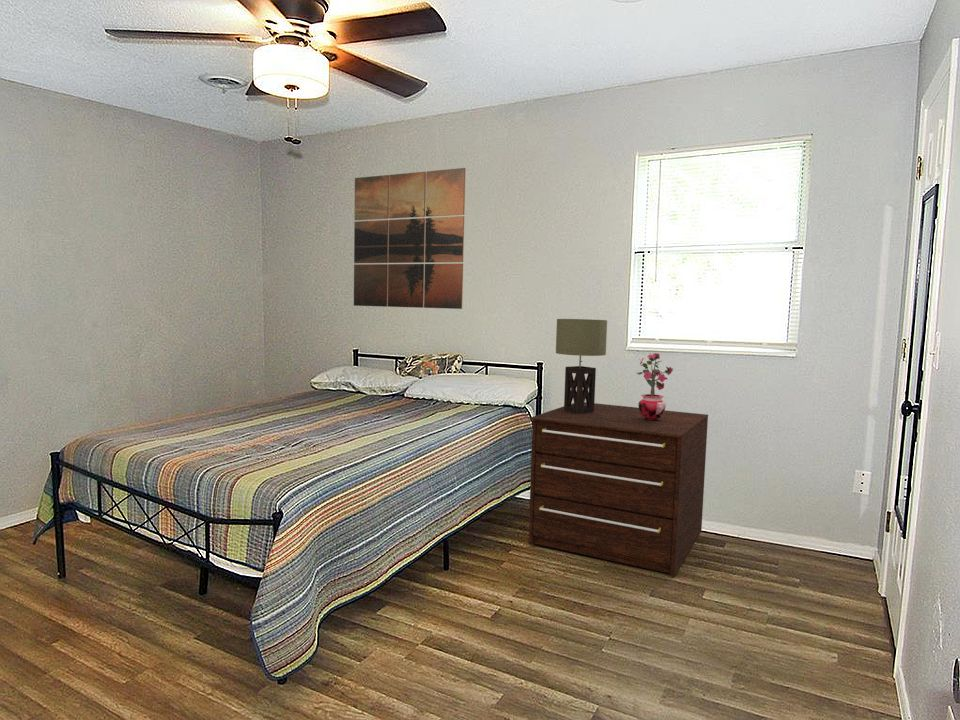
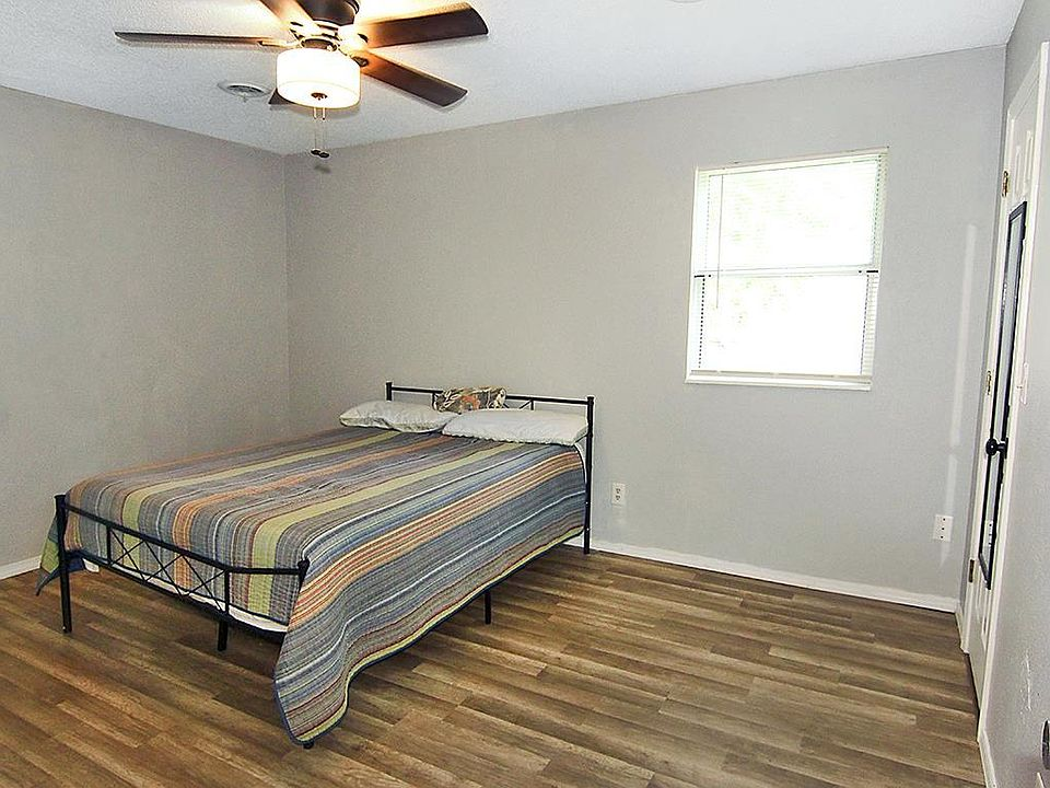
- potted plant (651, 385)
- dresser (618, 478)
- wall art (406, 240)
- table lamp (580, 365)
